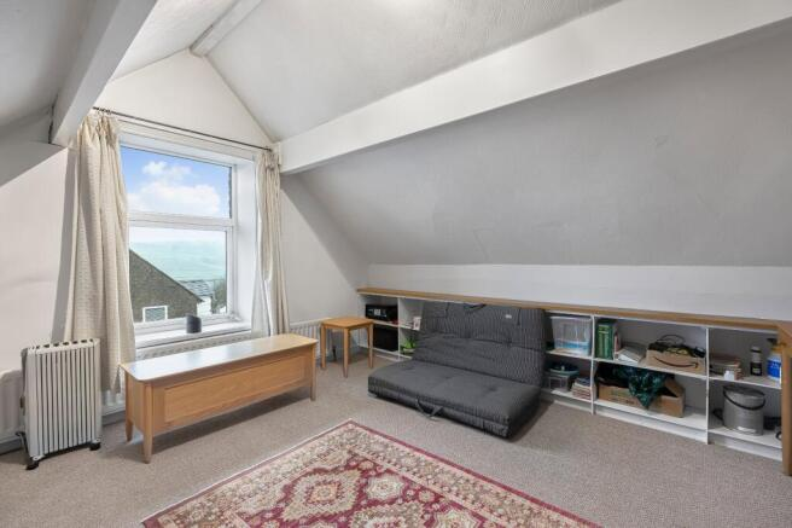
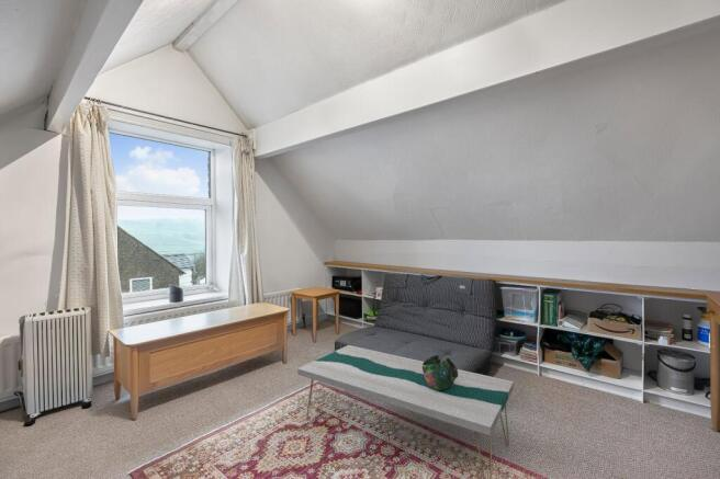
+ decorative bowl (439, 372)
+ coffee table (400, 402)
